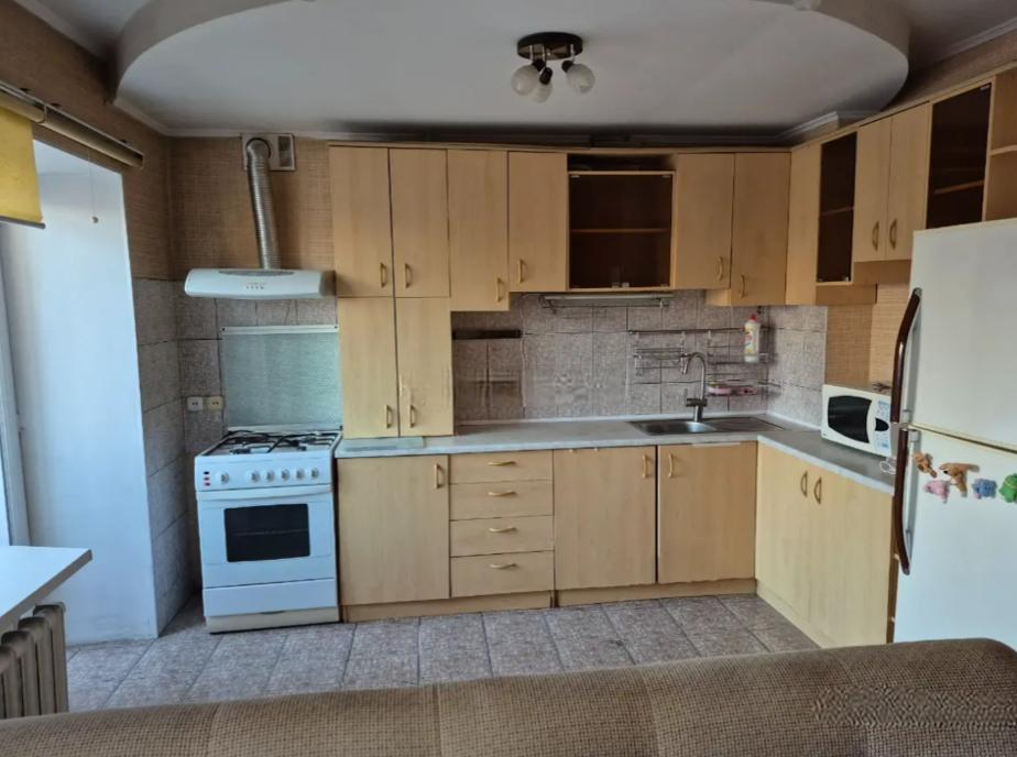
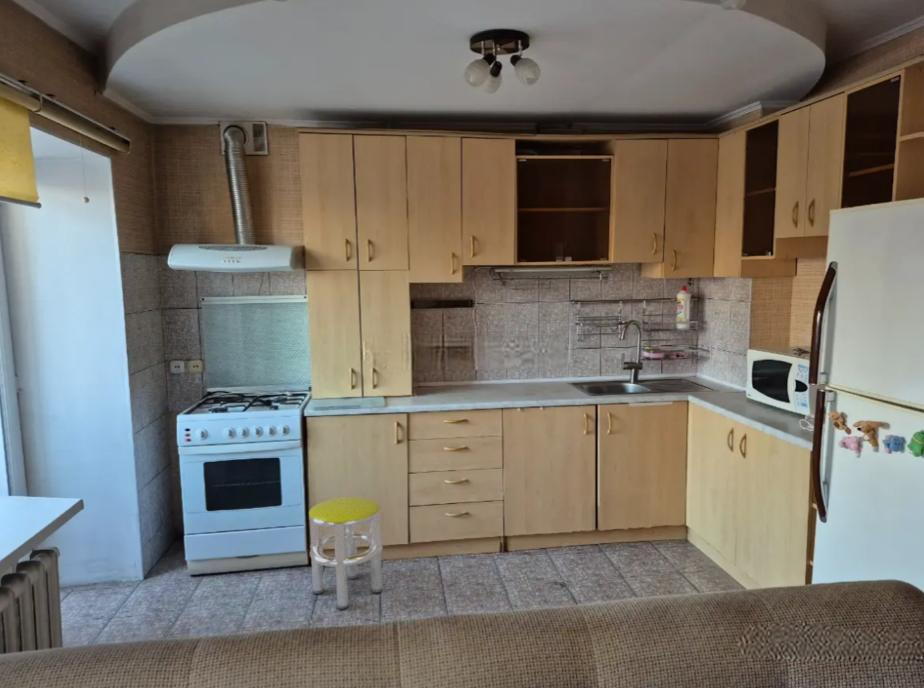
+ stool (346, 547)
